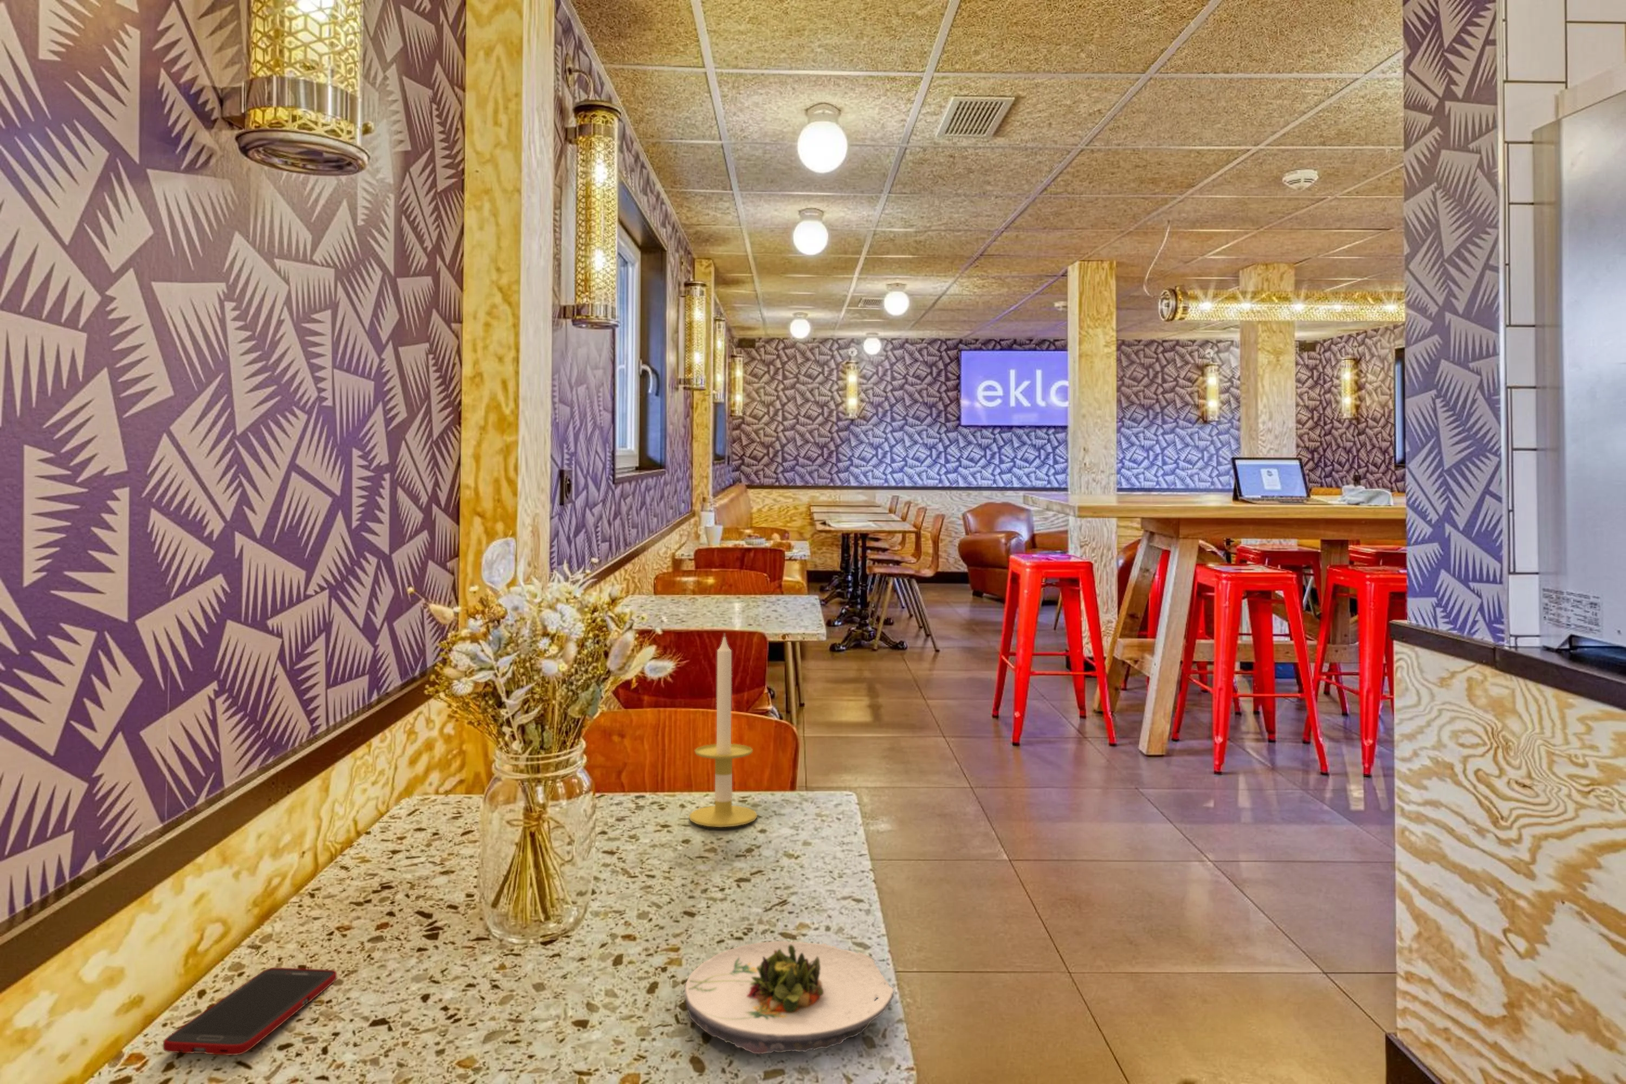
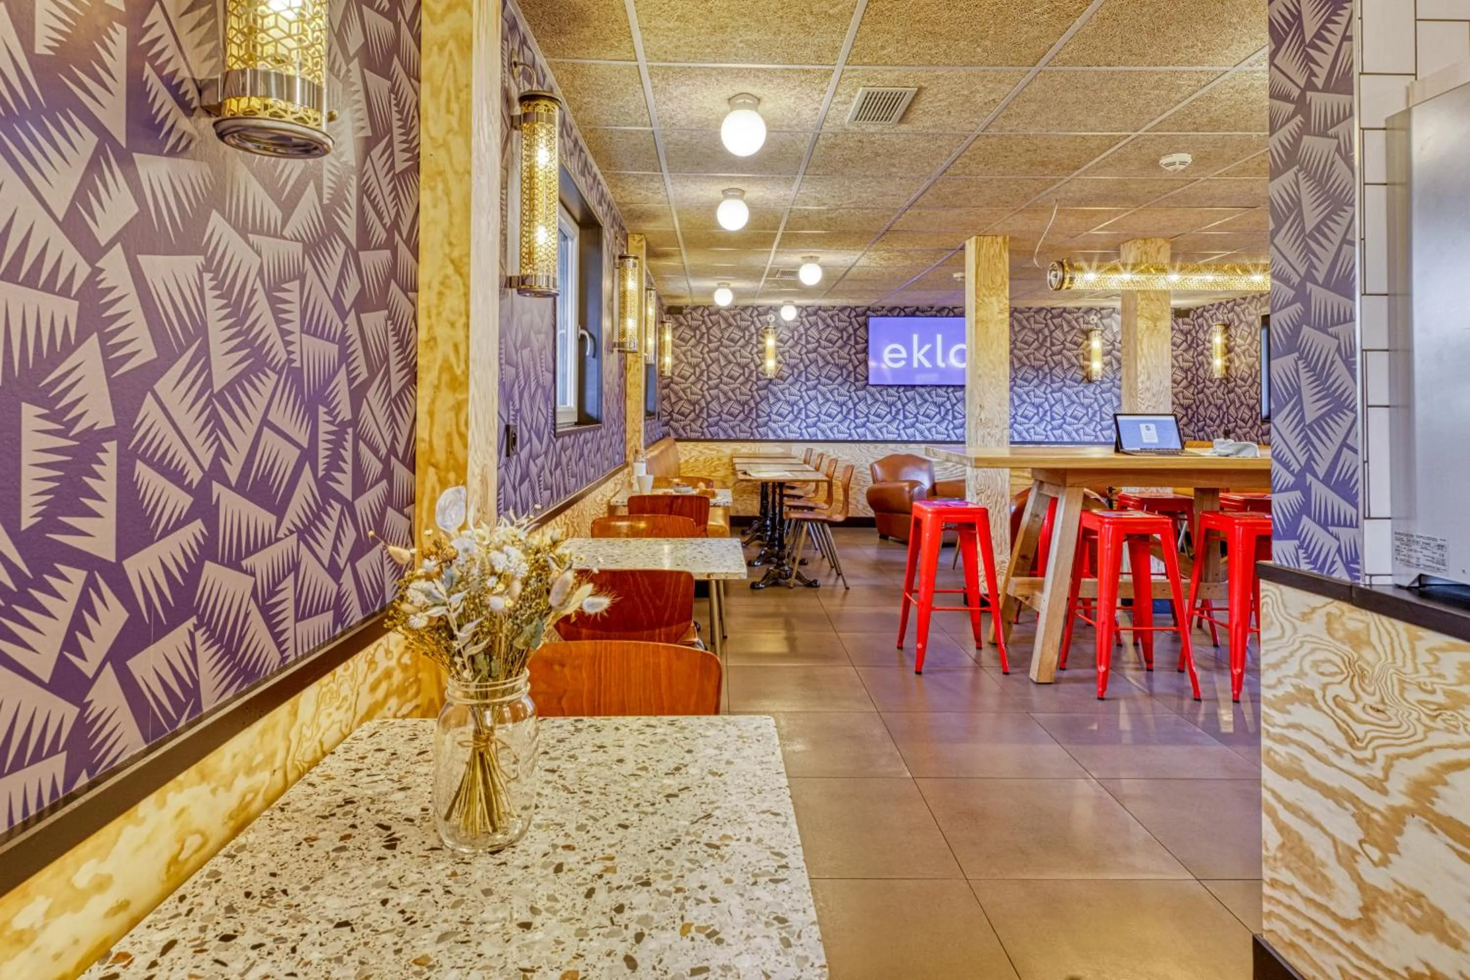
- cell phone (256, 1008)
- salad plate (786, 975)
- candle (723, 725)
